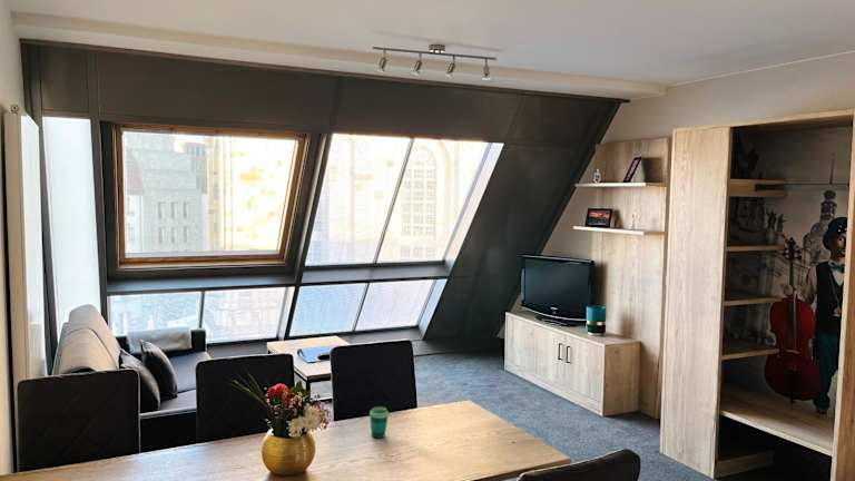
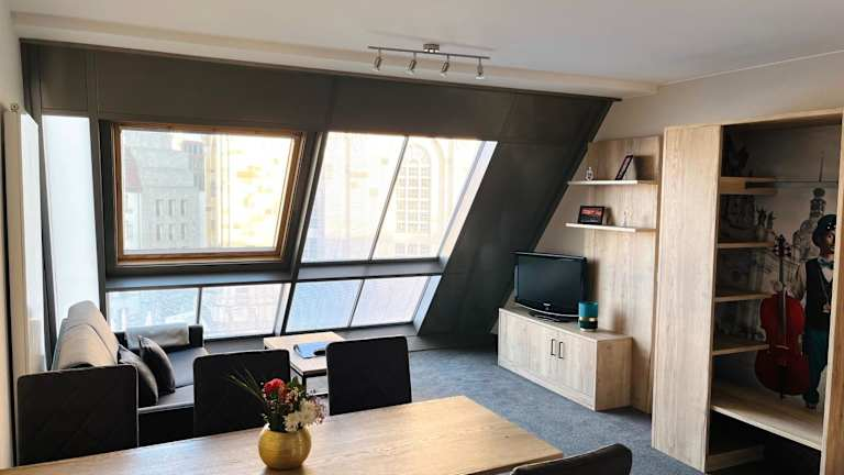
- cup (379, 422)
